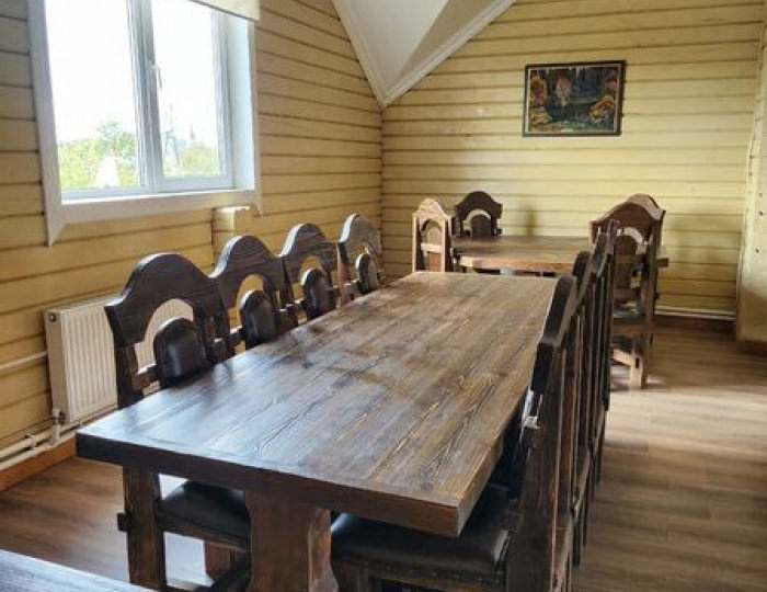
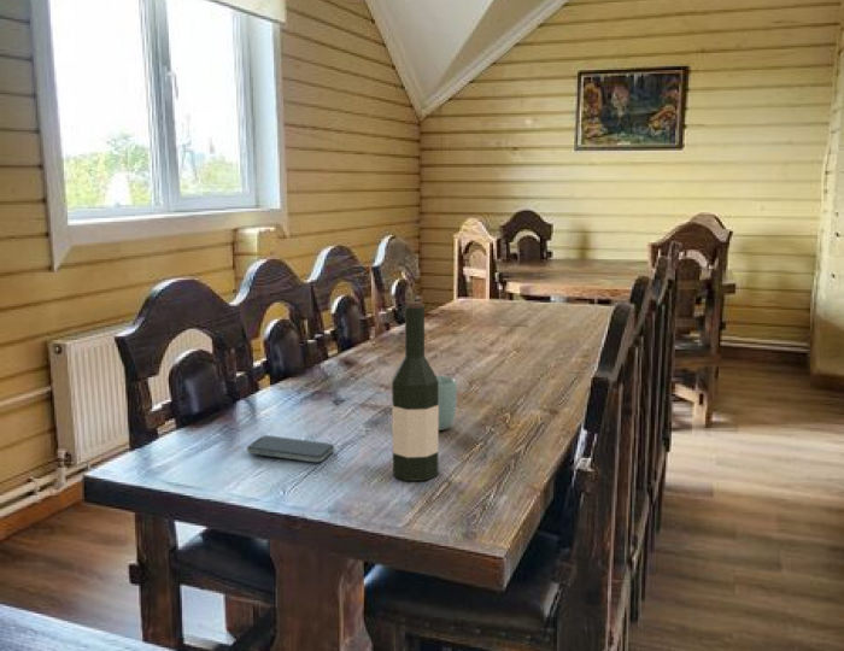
+ wine bottle (415, 388)
+ smartphone (291, 447)
+ cup (439, 404)
